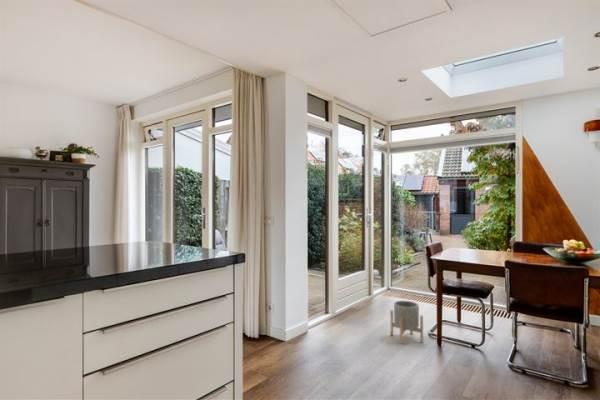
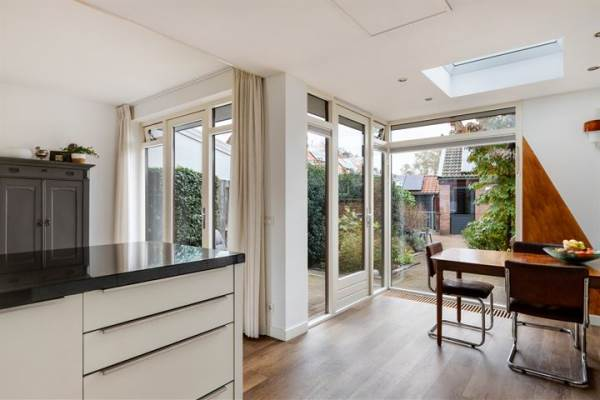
- planter (406, 321)
